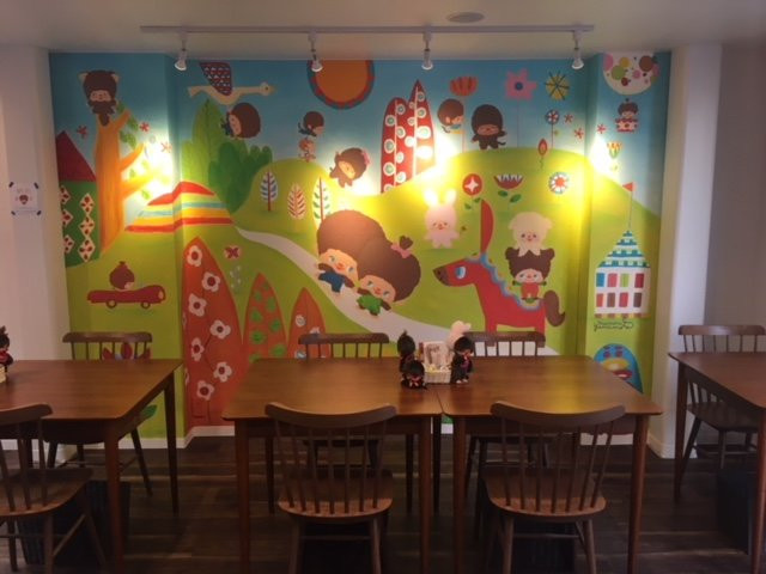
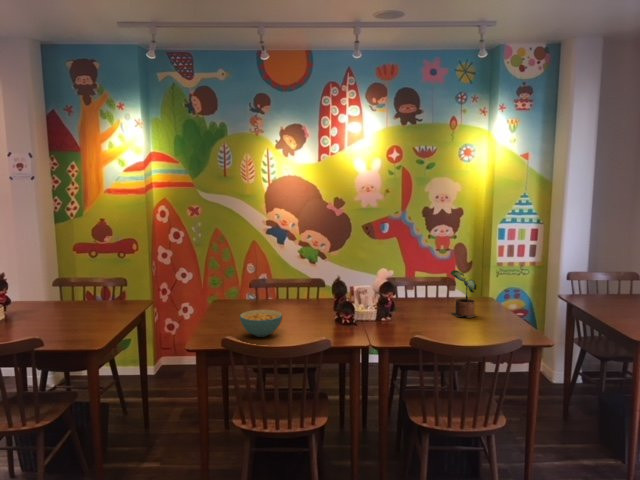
+ cereal bowl (261, 324)
+ potted plant (466, 293)
